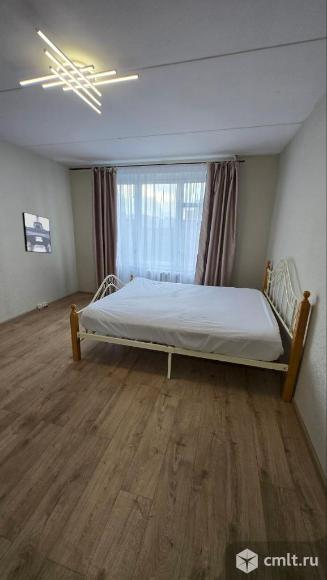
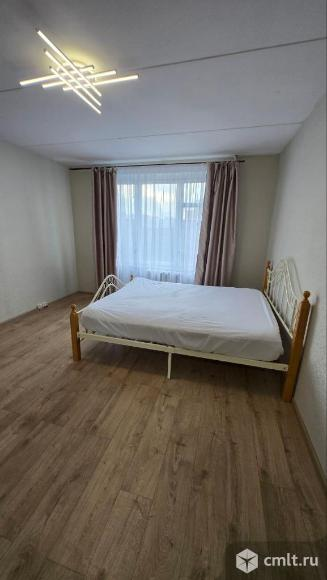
- wall art (37, 234)
